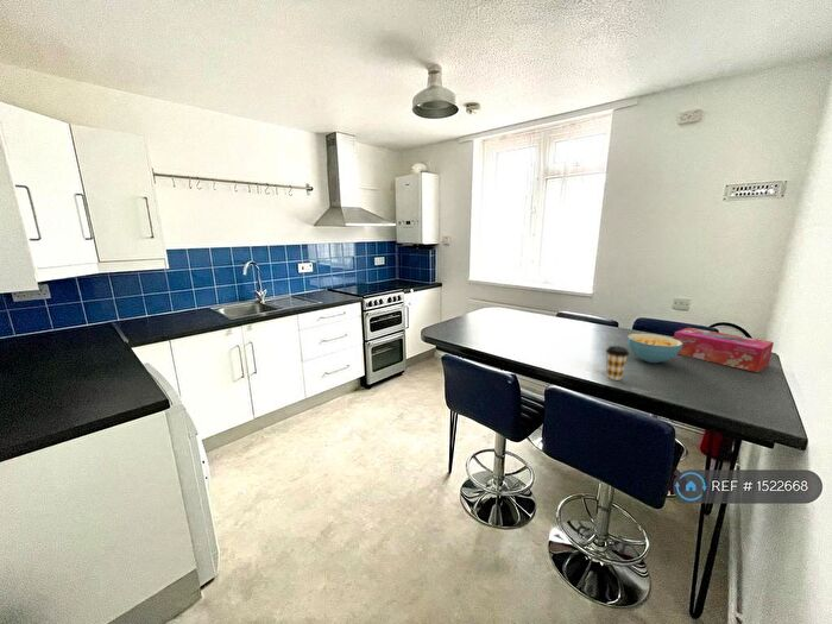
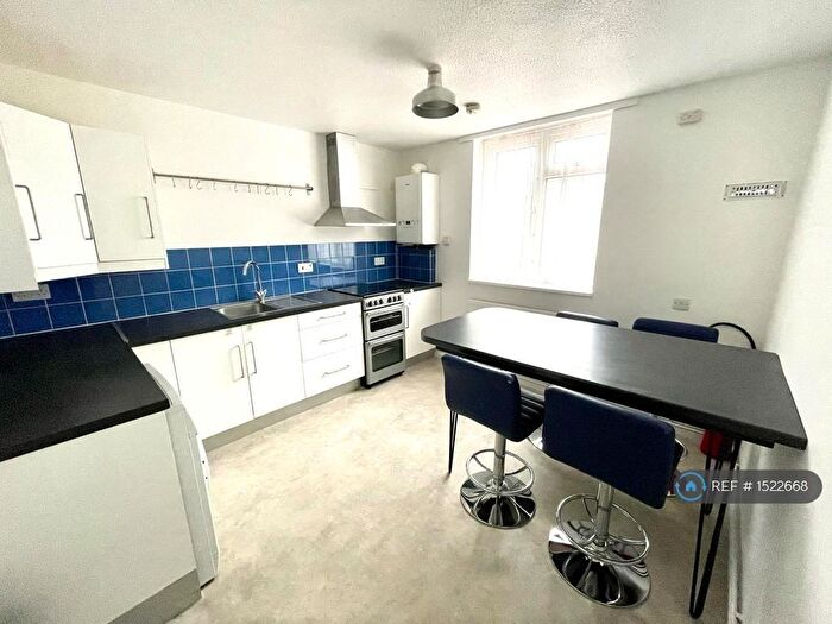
- cereal bowl (651, 349)
- coffee cup (616, 363)
- tissue box (719, 347)
